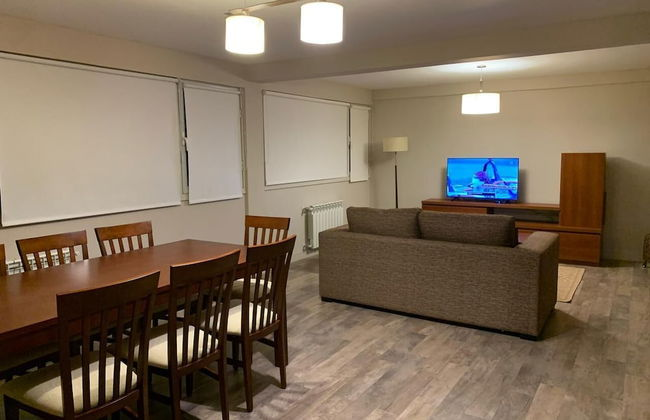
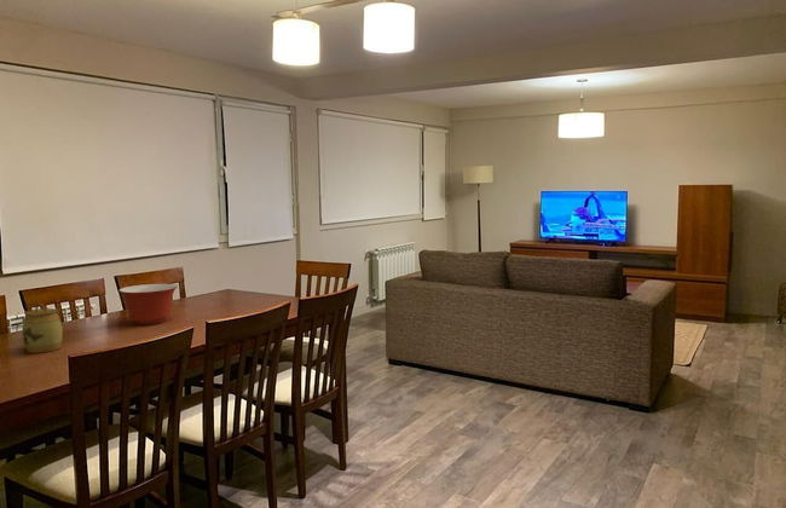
+ mixing bowl (149, 304)
+ jar (42, 325)
